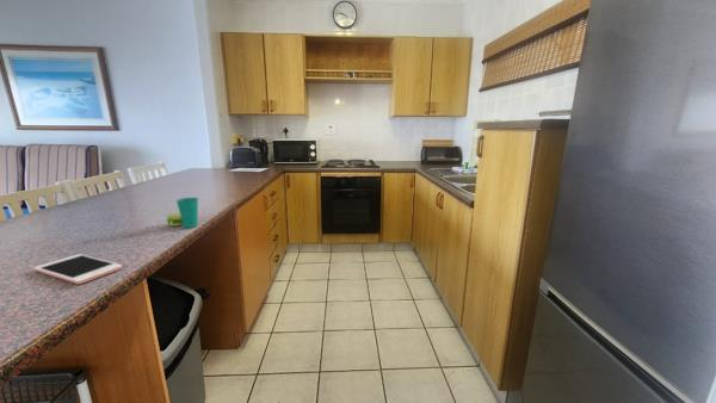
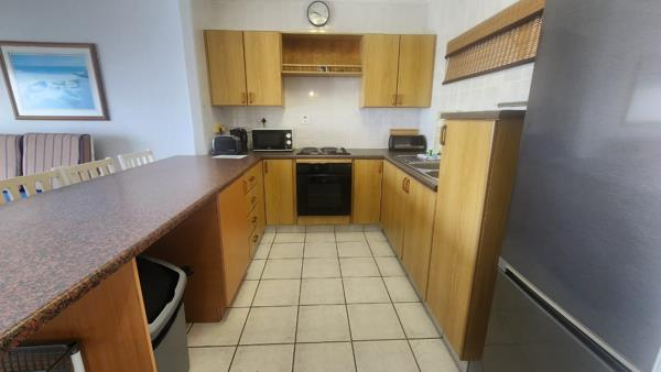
- cell phone (79, 267)
- cup (183, 211)
